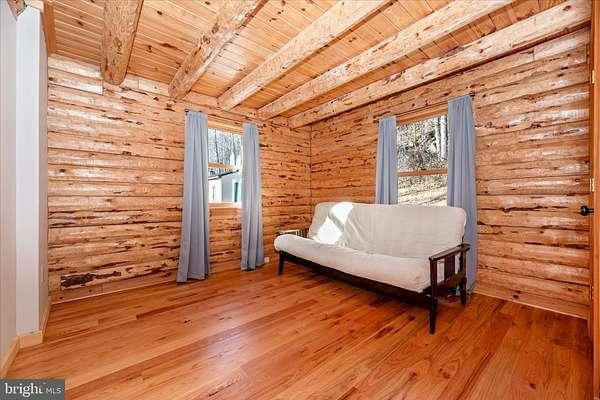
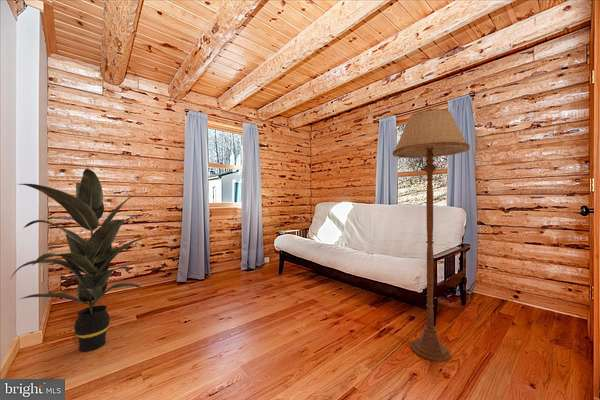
+ indoor plant (85, 260)
+ floor lamp (429, 229)
